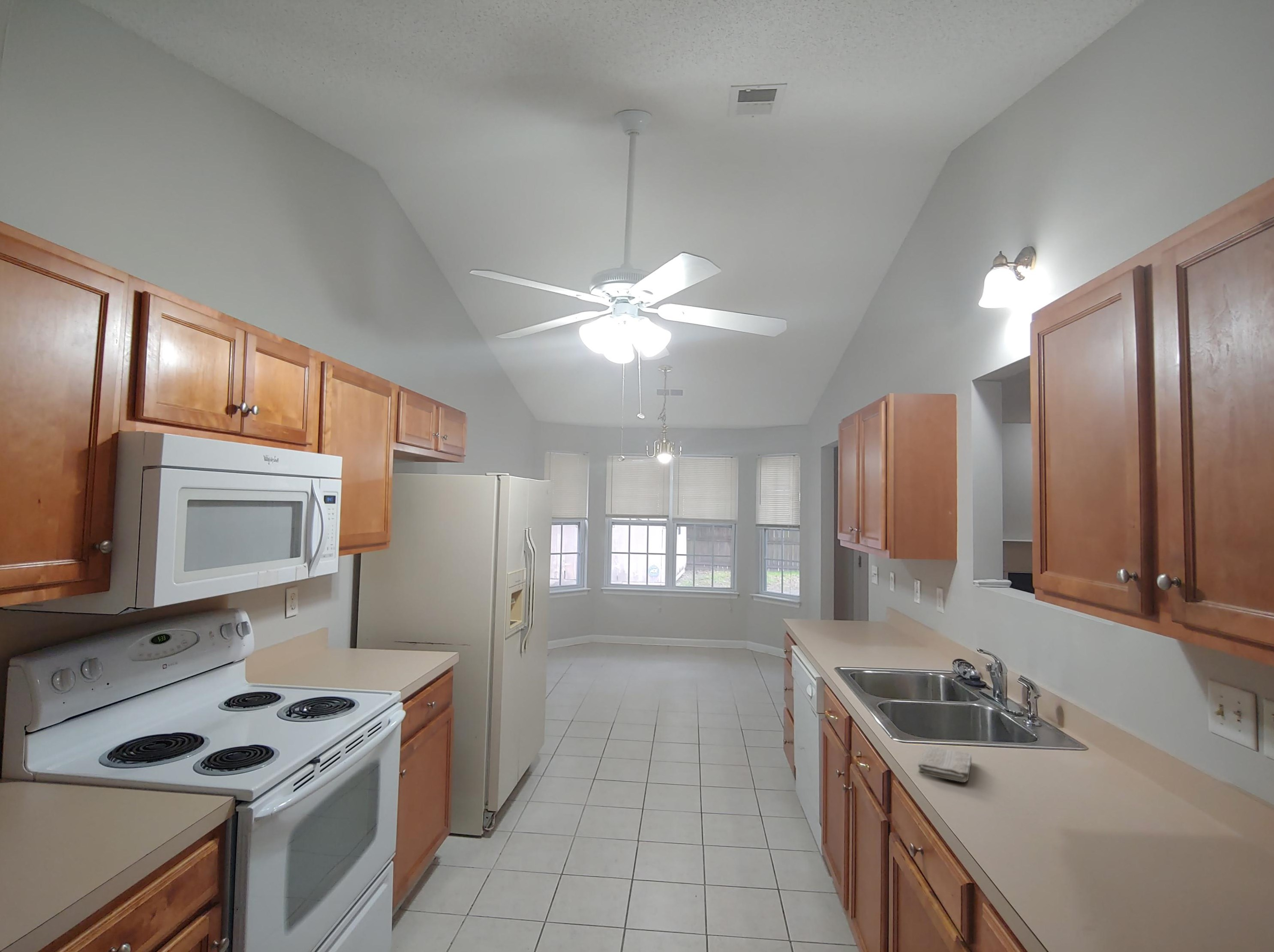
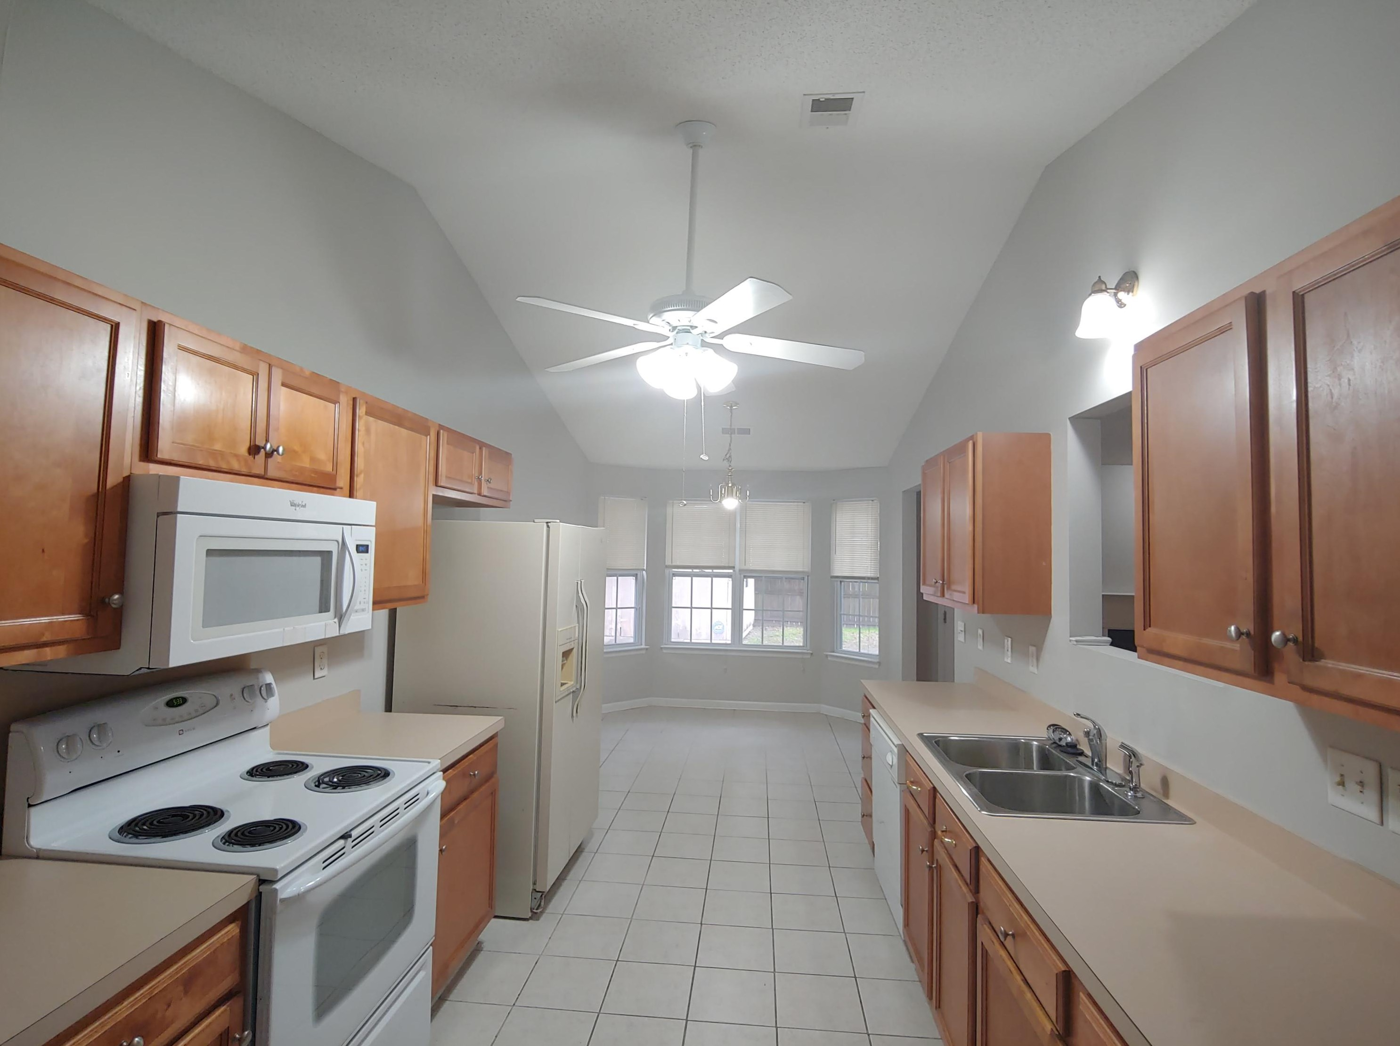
- washcloth (945, 762)
